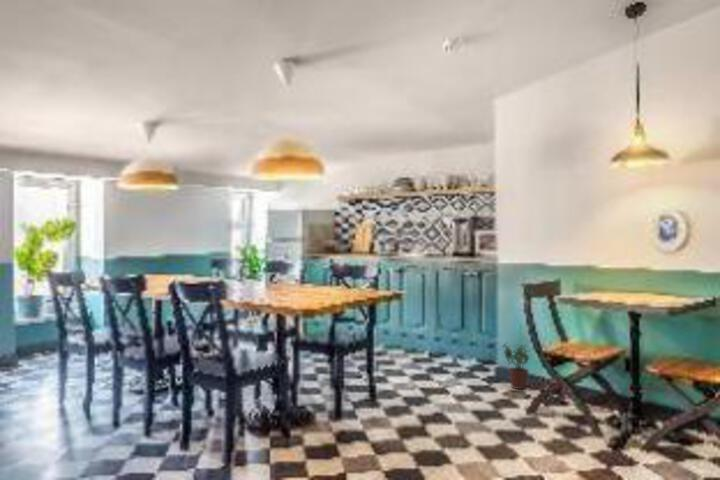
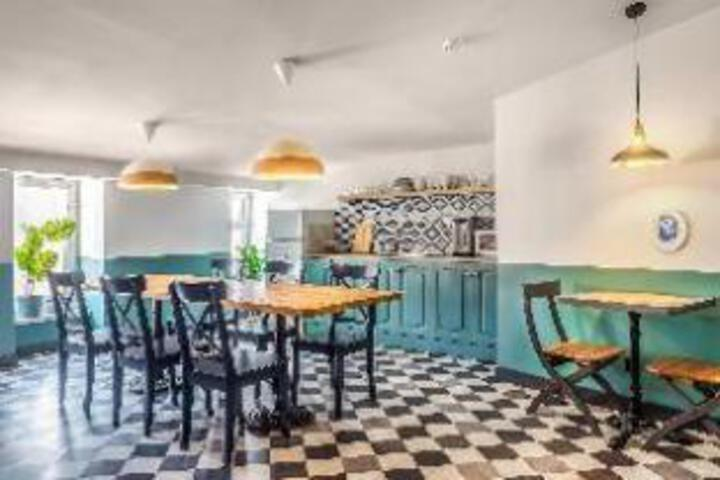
- potted plant (518, 364)
